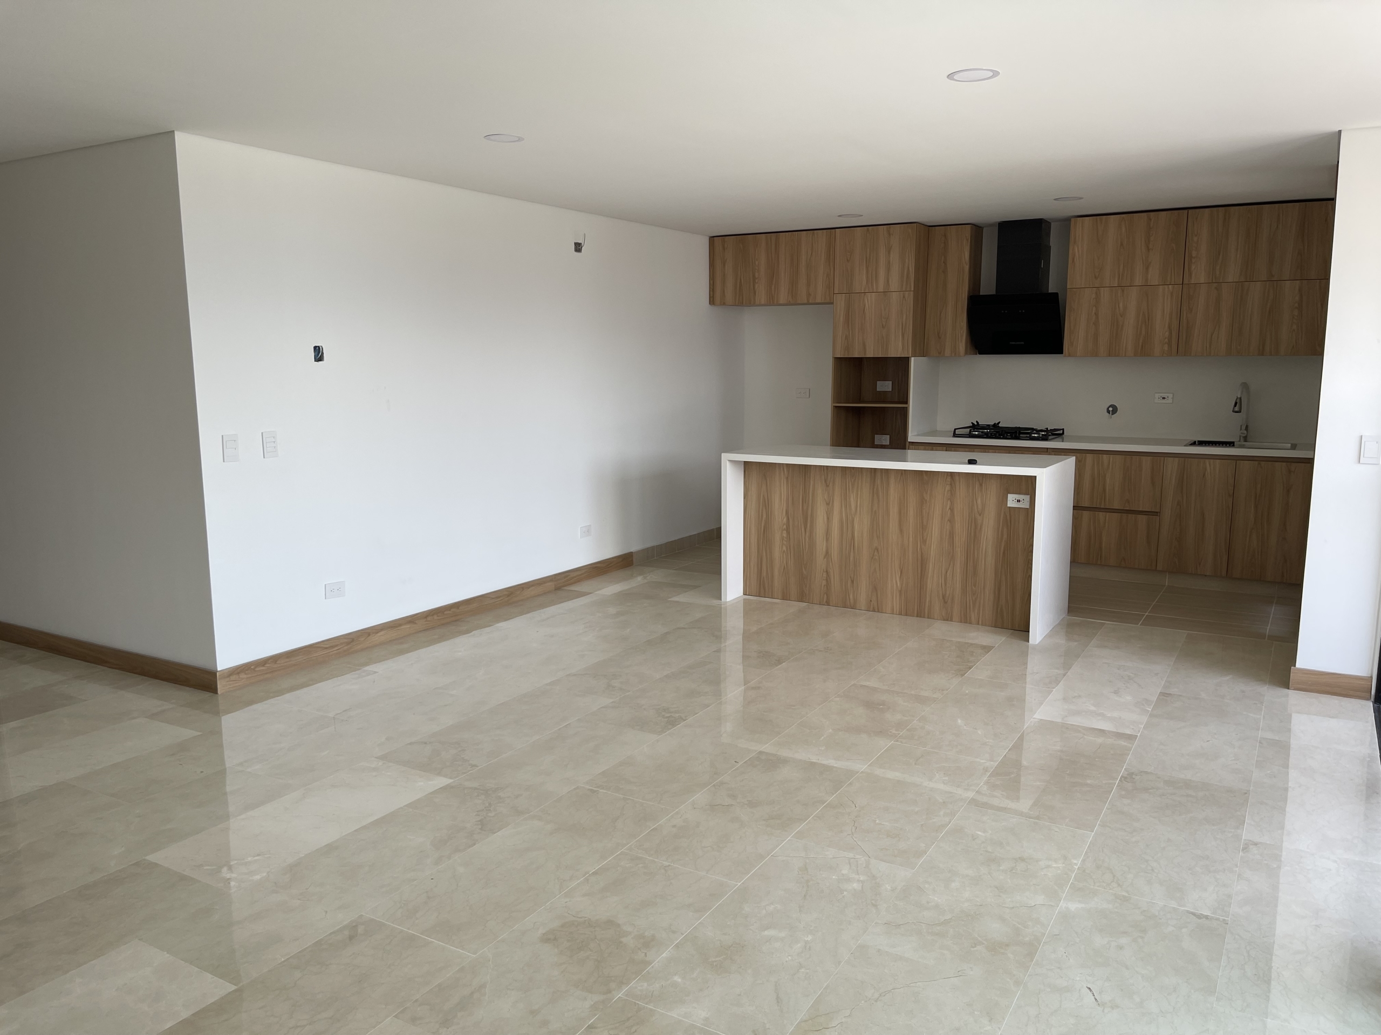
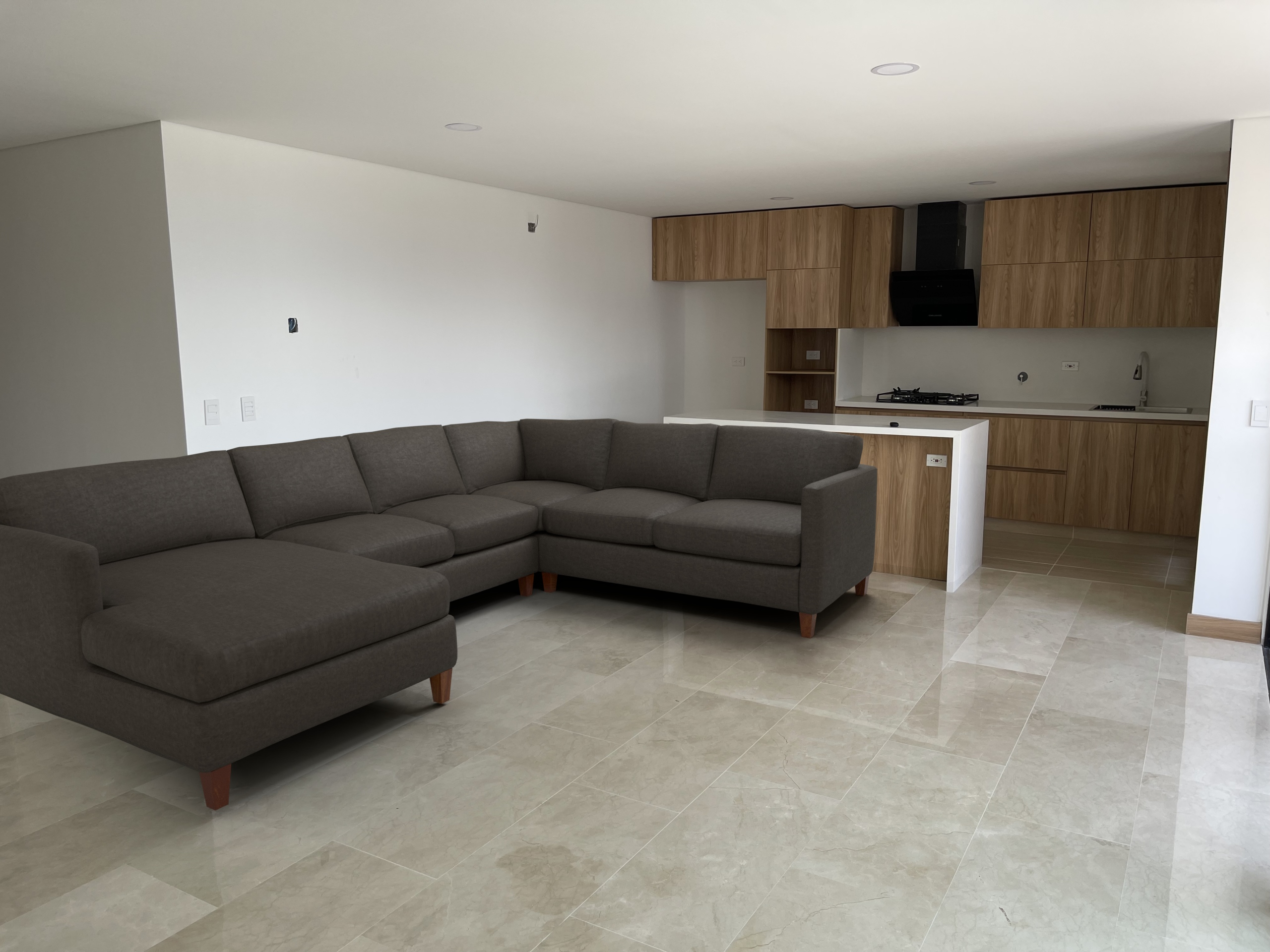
+ sofa (498, 545)
